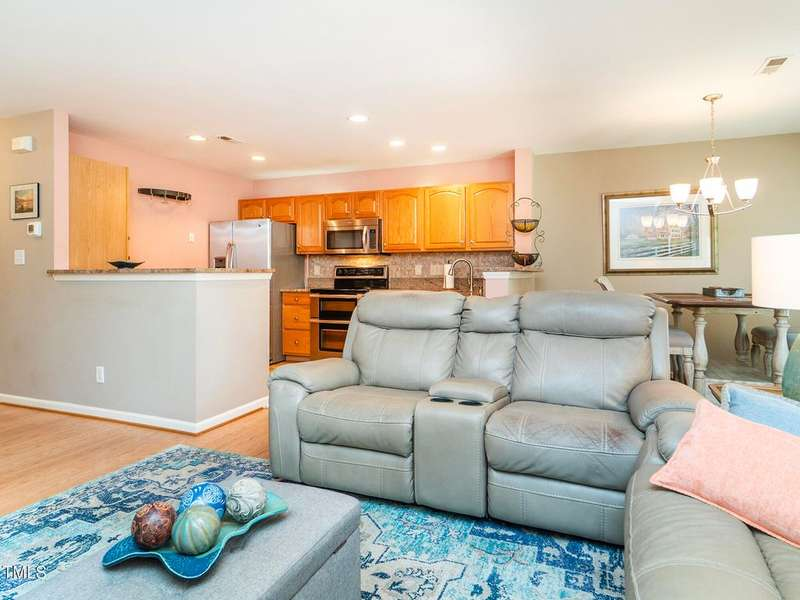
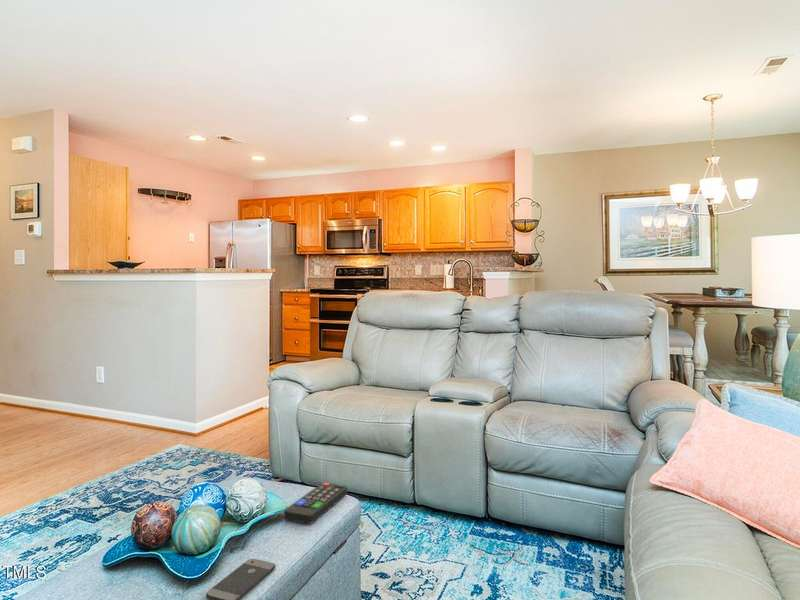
+ smartphone (242, 580)
+ remote control (317, 501)
